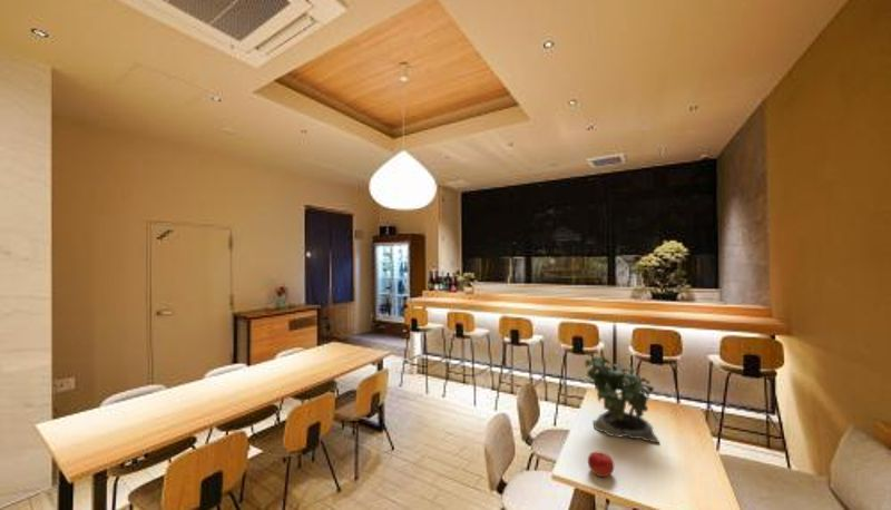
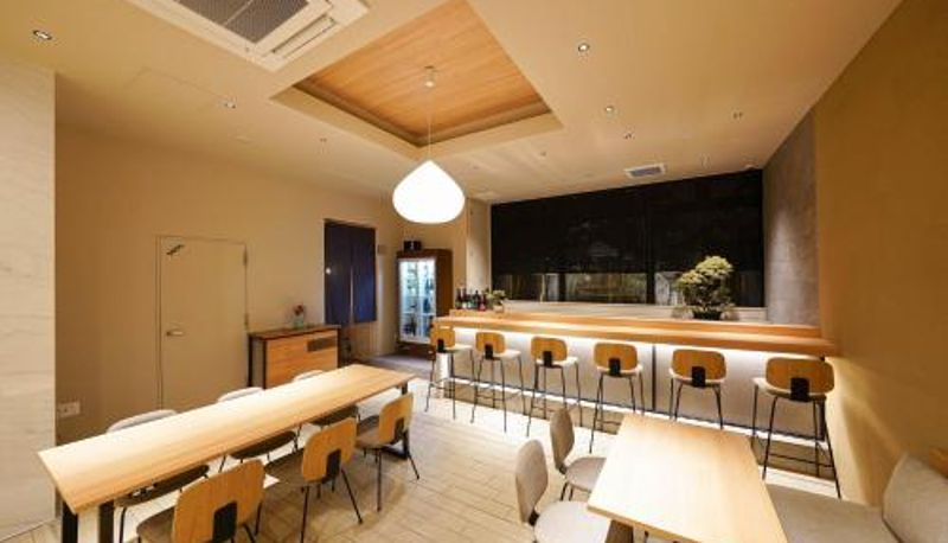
- potted plant (619, 390)
- fruit (600, 462)
